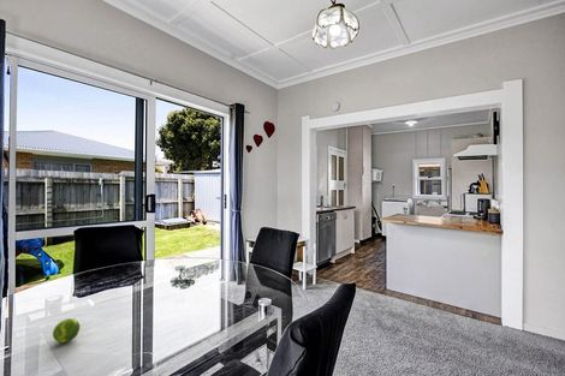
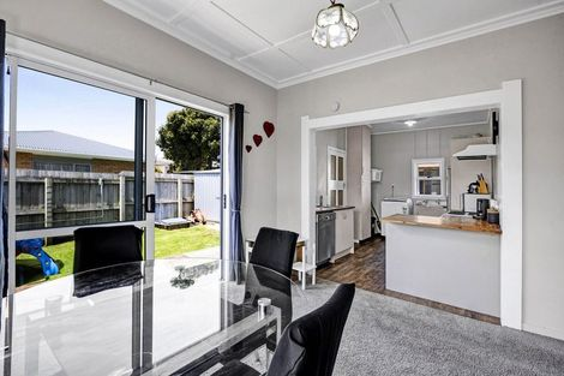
- fruit (66, 330)
